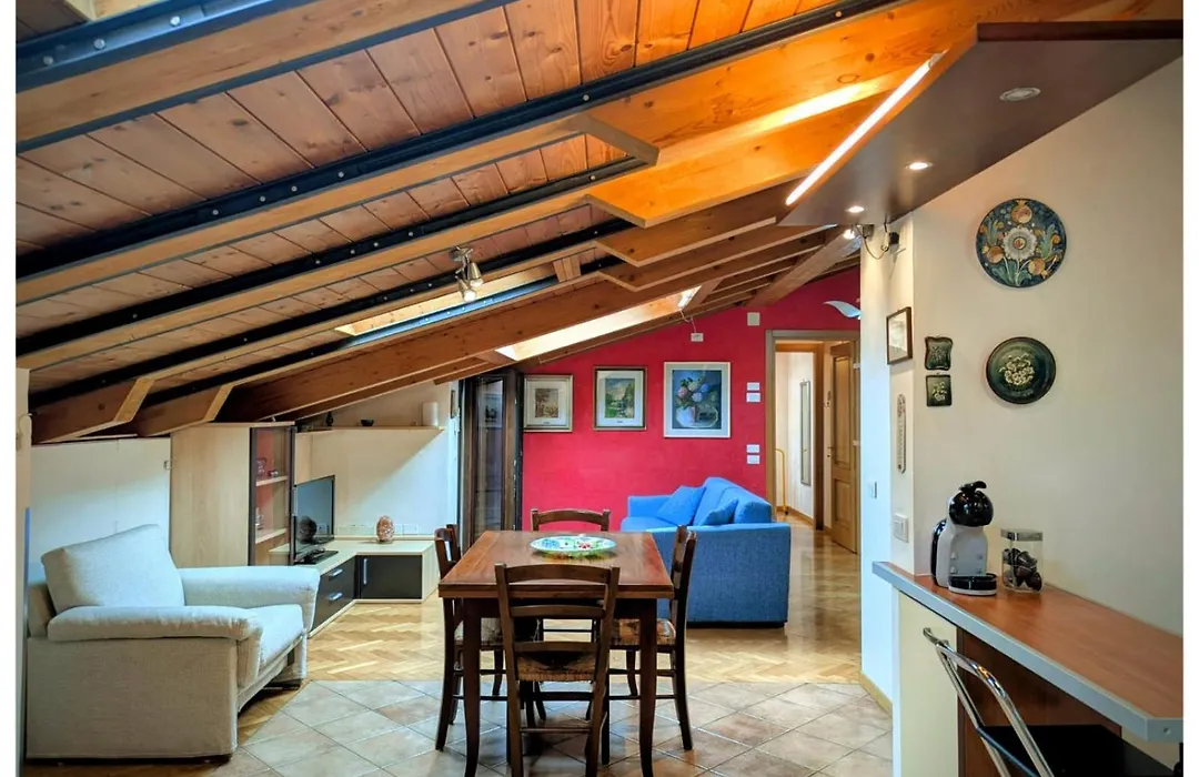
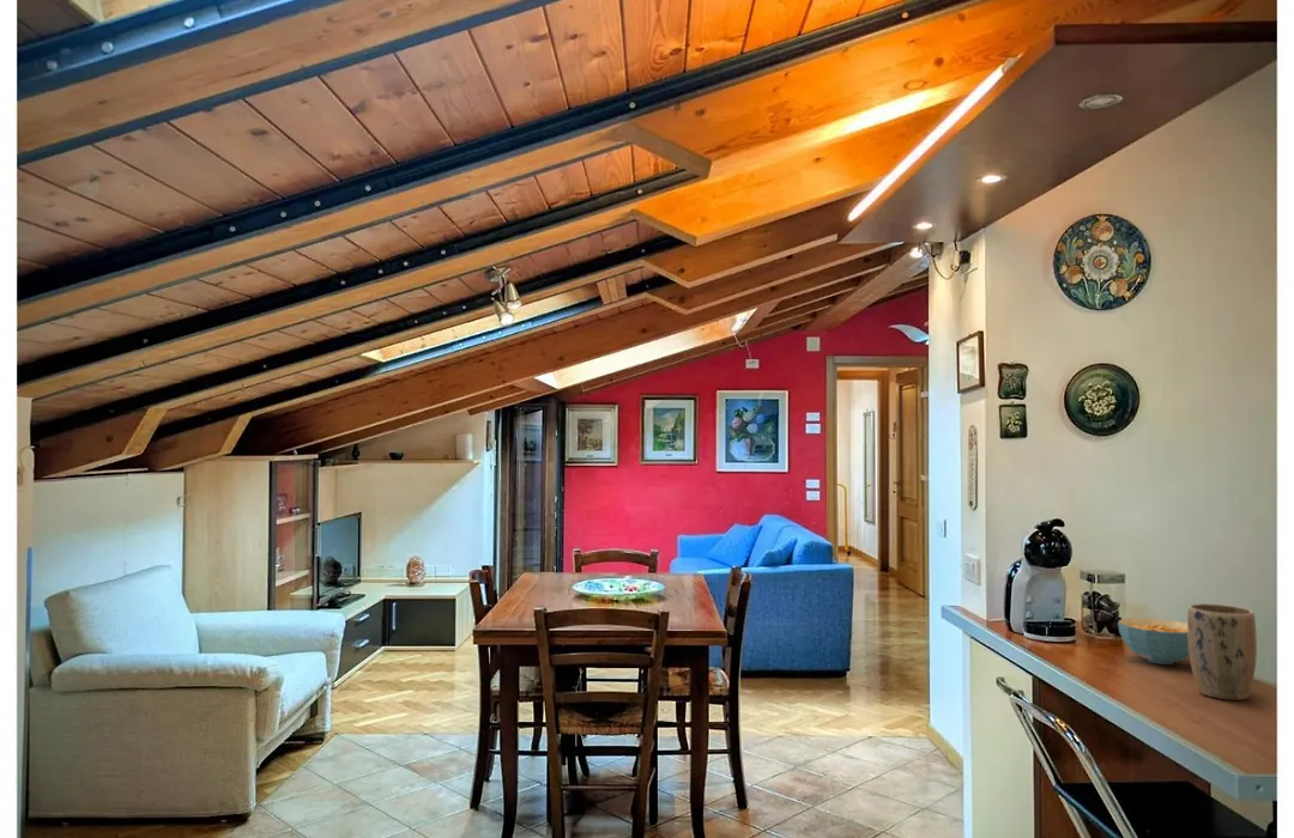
+ cereal bowl (1160, 643)
+ plant pot (1221, 651)
